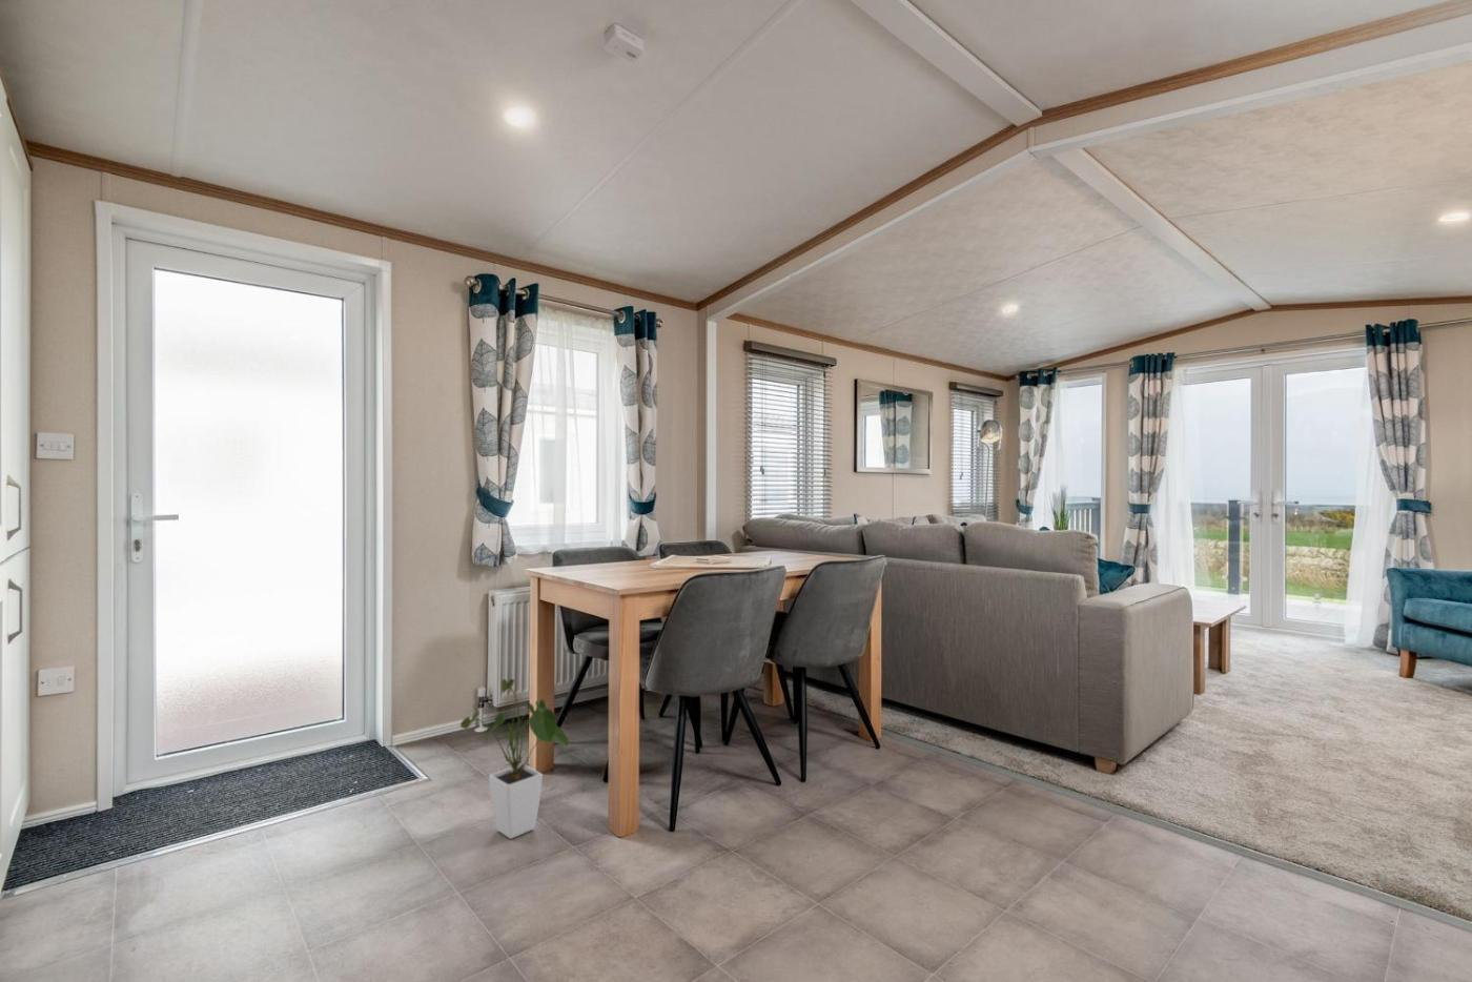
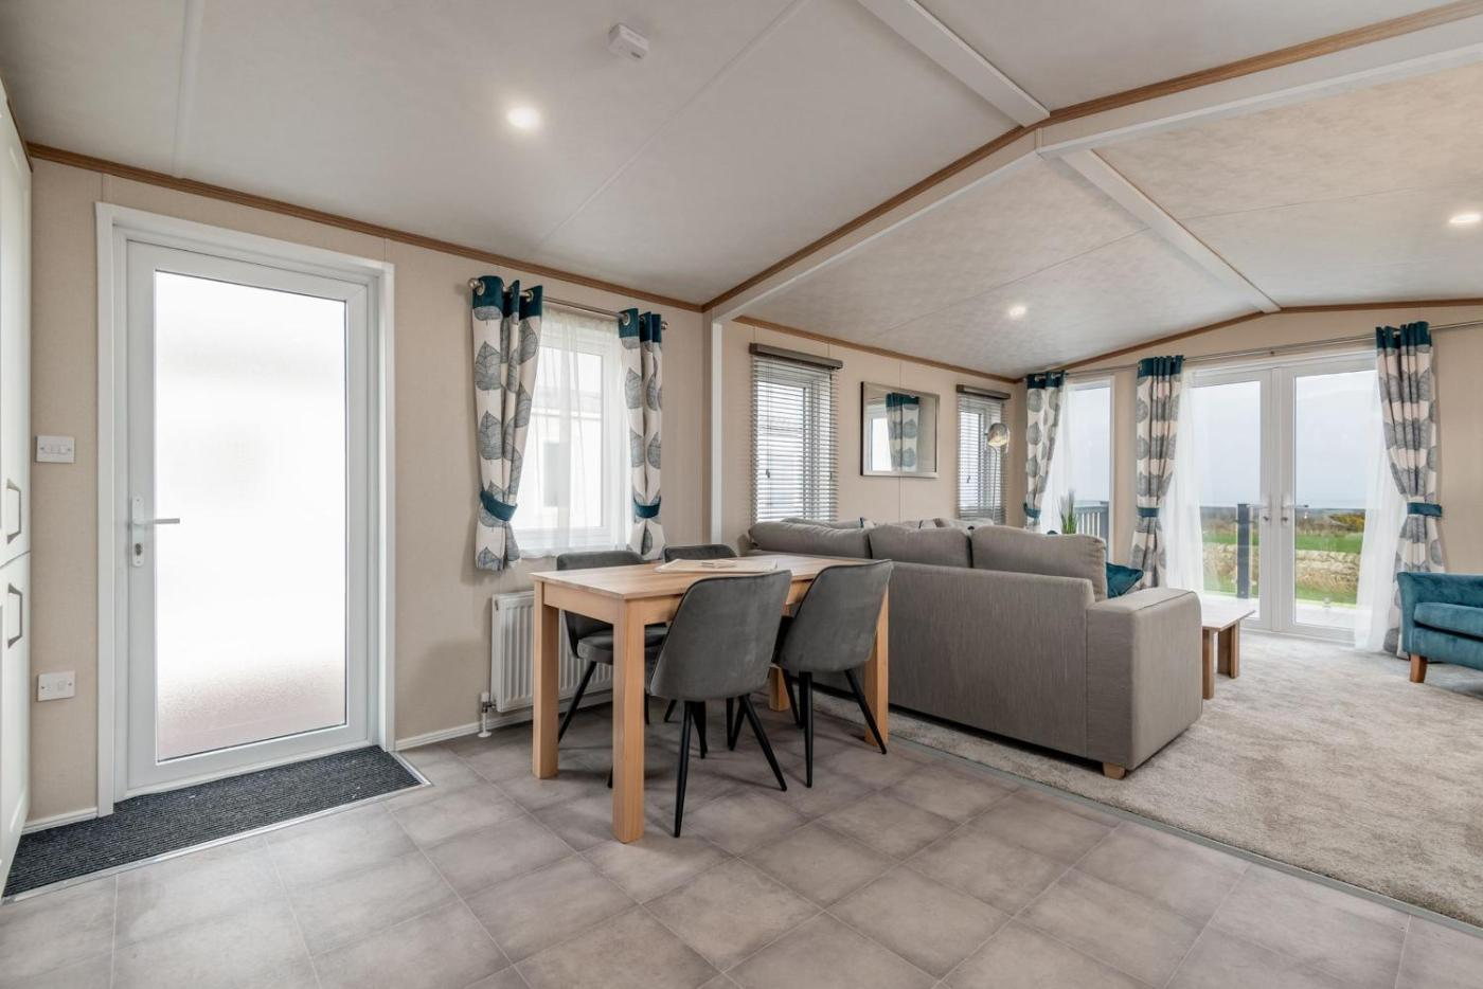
- house plant (504, 764)
